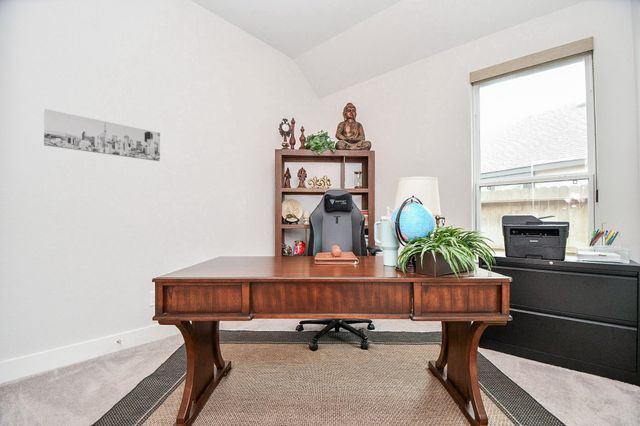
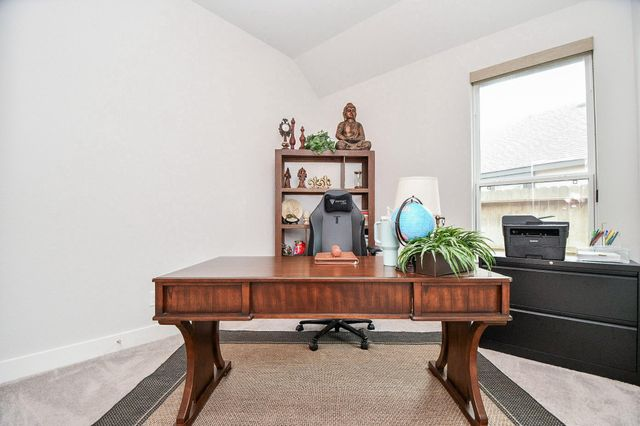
- wall art (108, 138)
